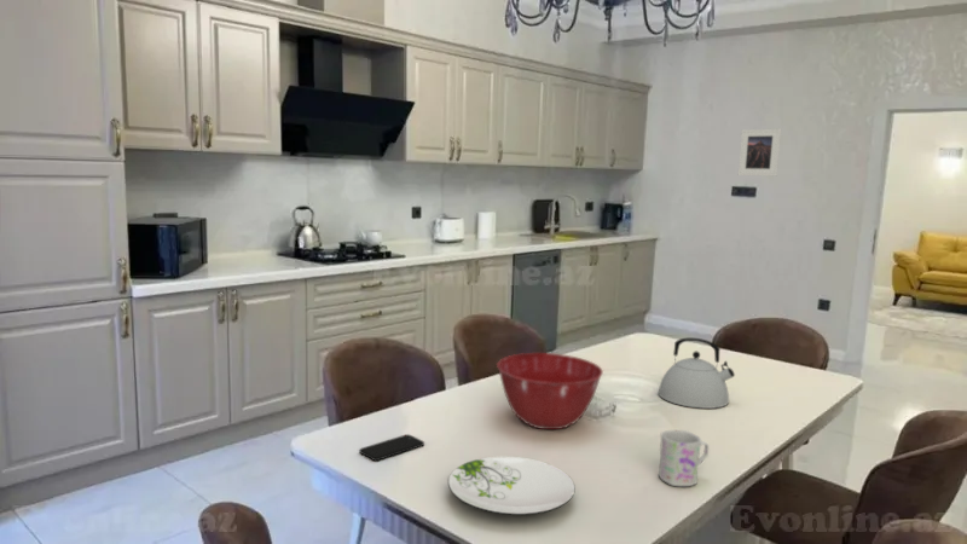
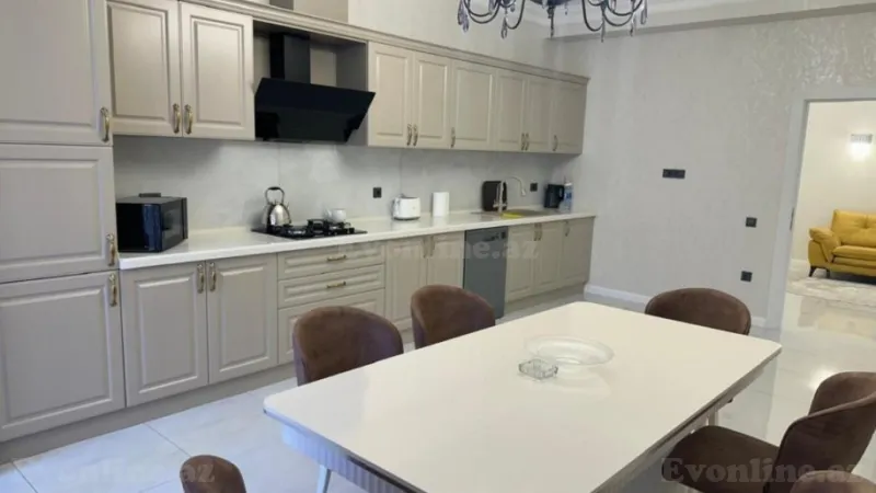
- plate (510, 490)
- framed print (759, 152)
- mixing bowl (548, 393)
- smartphone (392, 446)
- kettle (696, 368)
- mug (684, 457)
